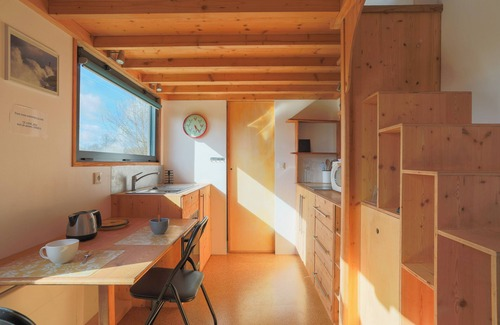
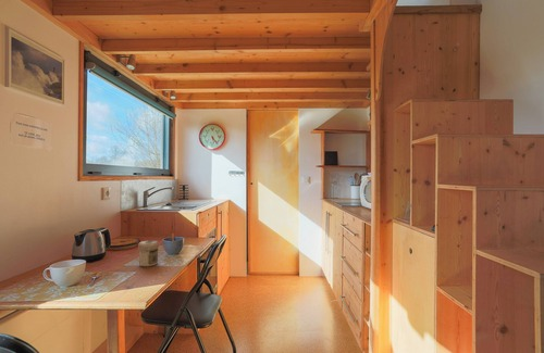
+ jar (148, 253)
